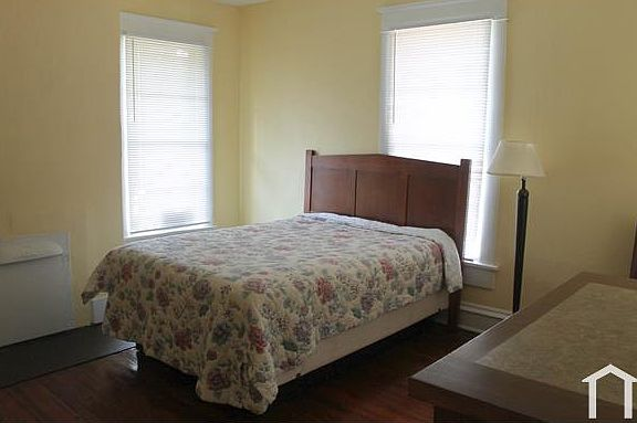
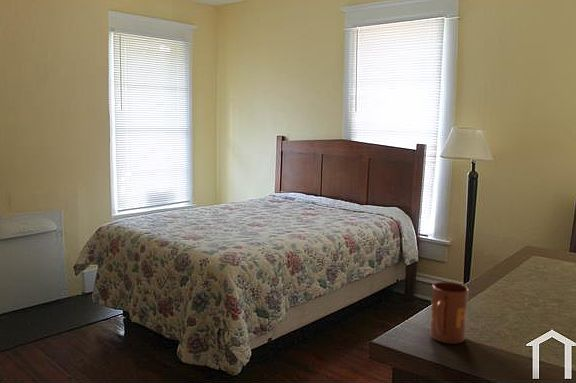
+ mug (446, 314)
